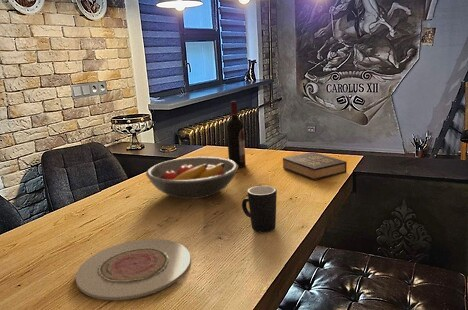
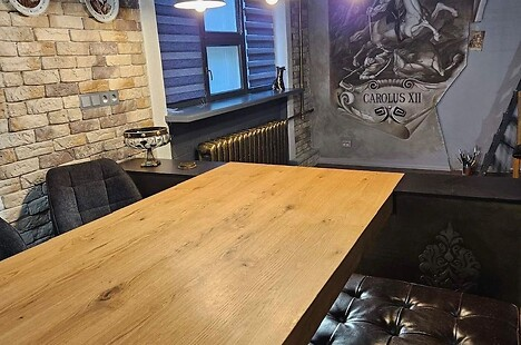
- plate (135, 264)
- hardback book (313, 165)
- mug (258, 209)
- fruit bowl (193, 176)
- wine bottle (235, 134)
